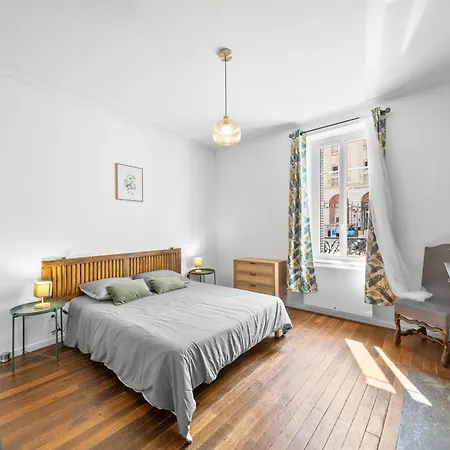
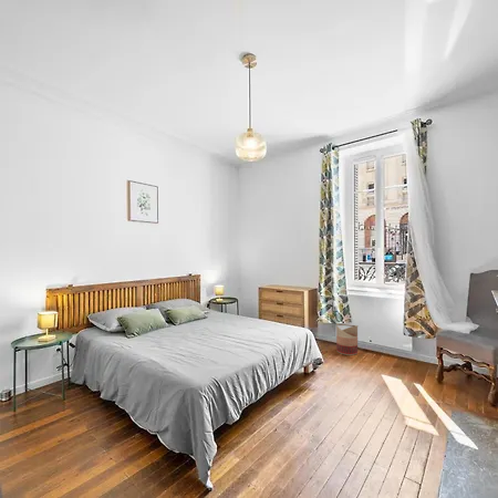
+ basket (346, 338)
